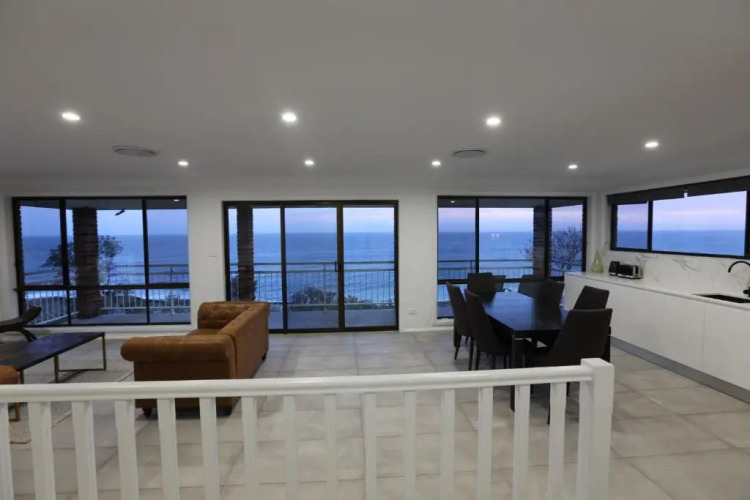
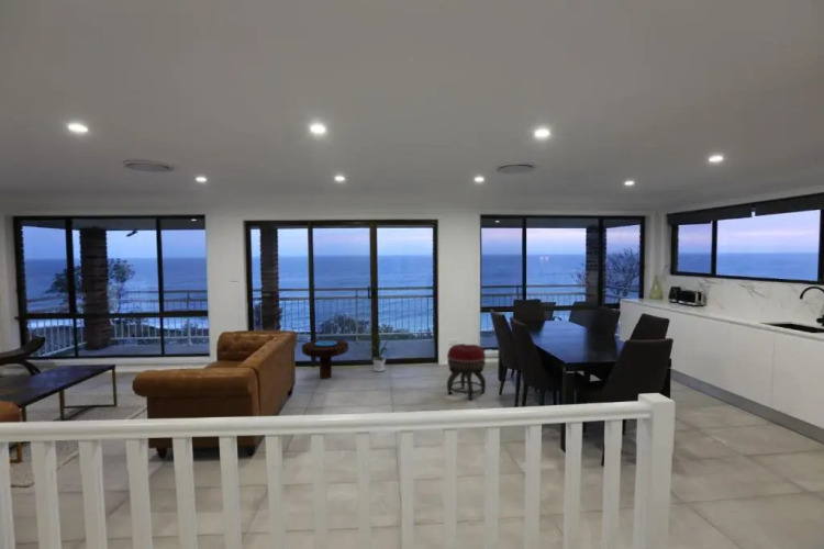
+ house plant (378, 352)
+ footstool (466, 369)
+ side table (325, 359)
